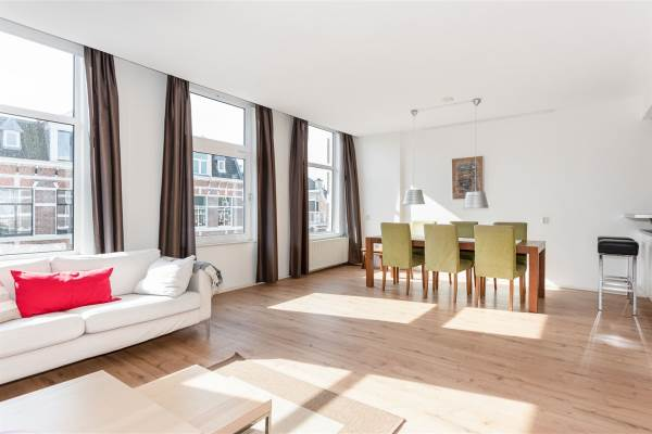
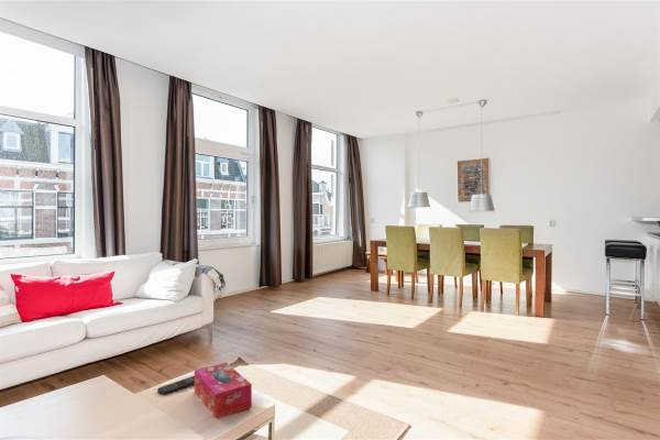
+ remote control (183, 383)
+ tissue box (221, 387)
